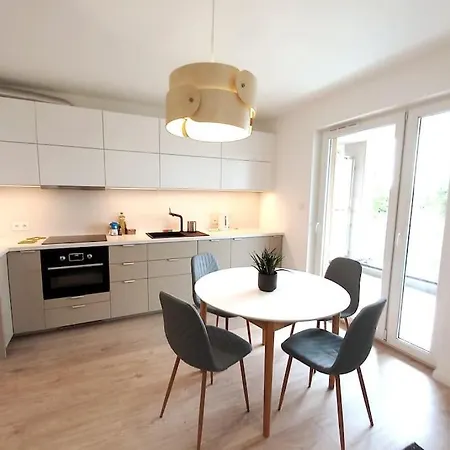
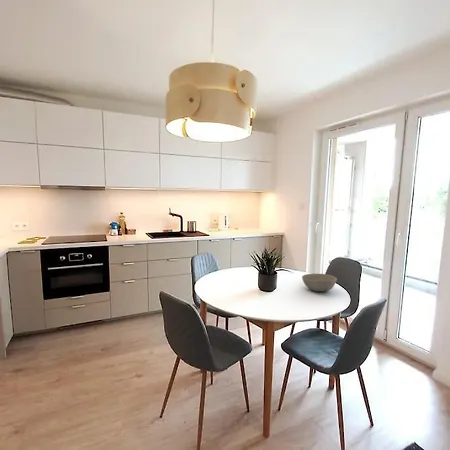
+ bowl (318, 283)
